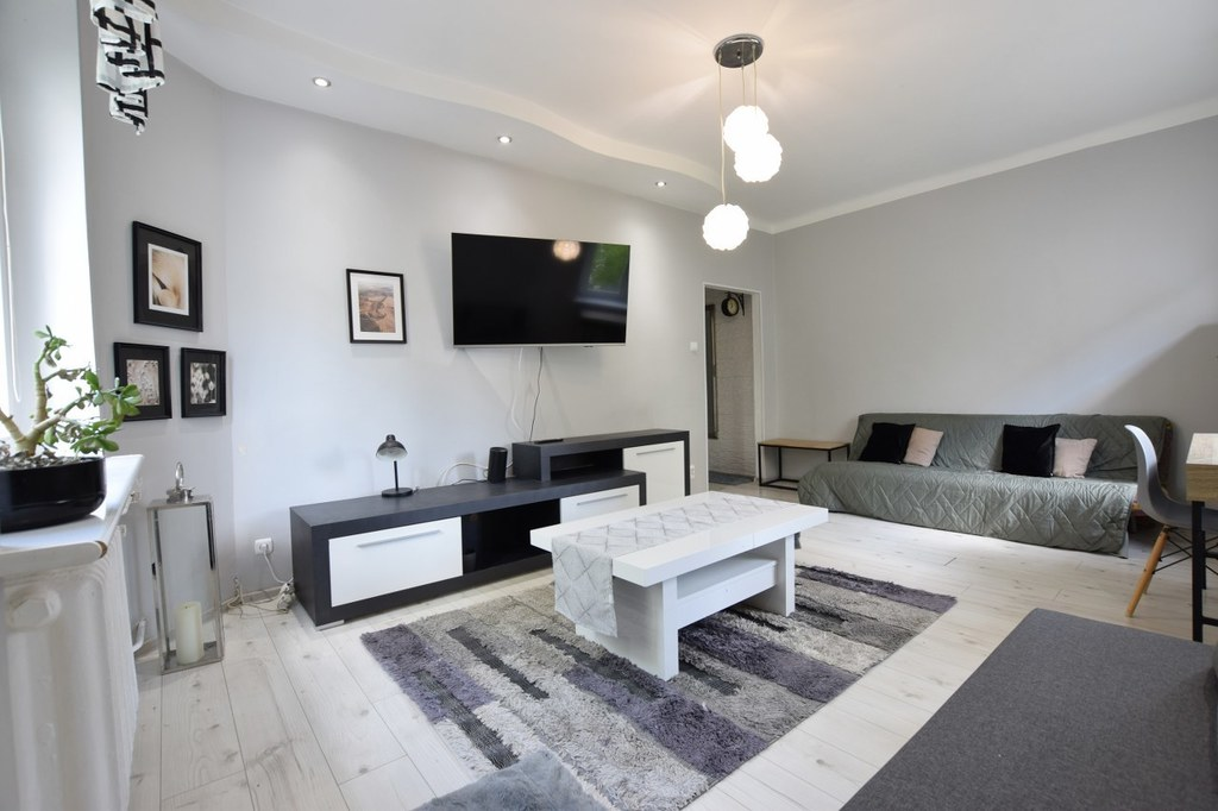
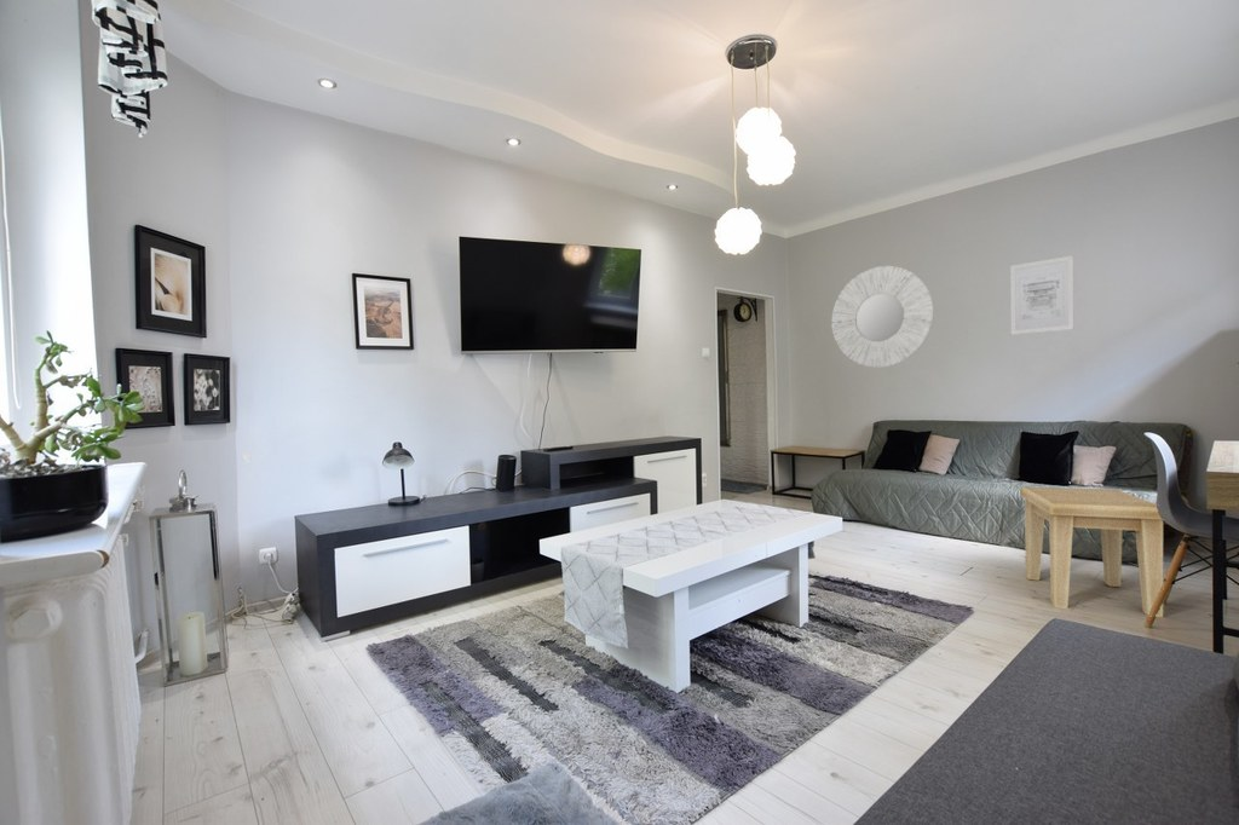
+ side table (1101, 541)
+ wall art (1041, 296)
+ mirror (878, 317)
